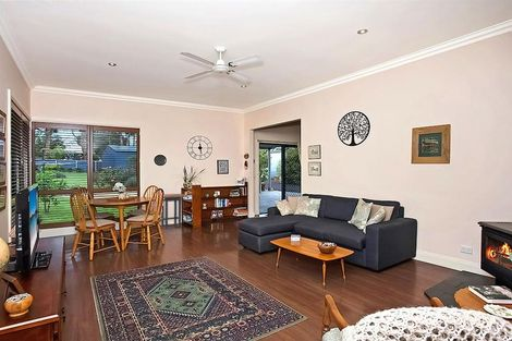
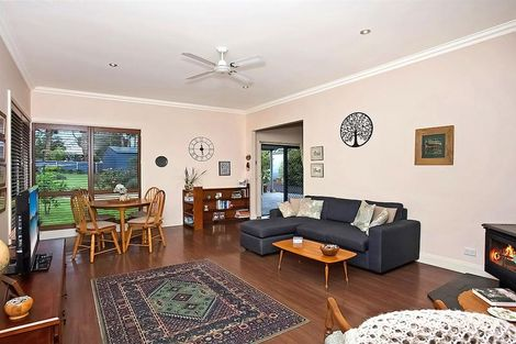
- side table (174, 210)
